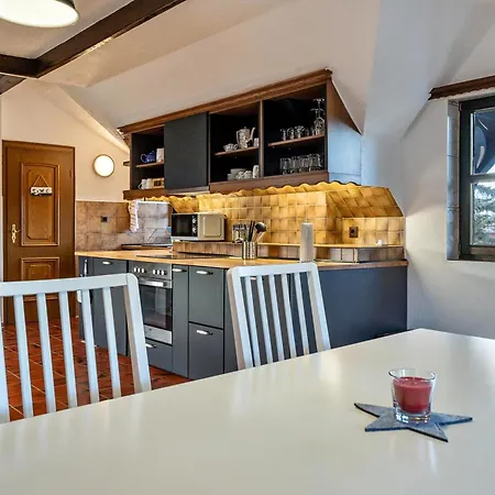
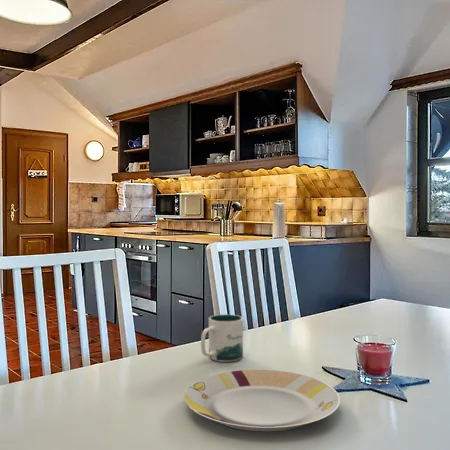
+ mug (220, 338)
+ plate (261, 400)
